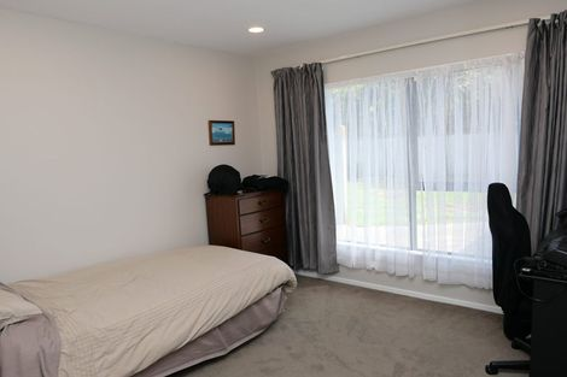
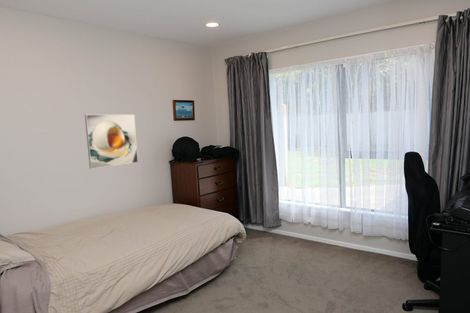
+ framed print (113, 140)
